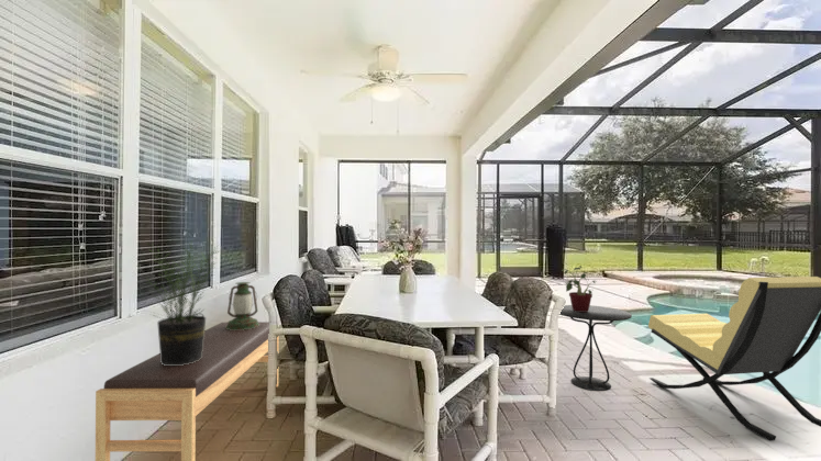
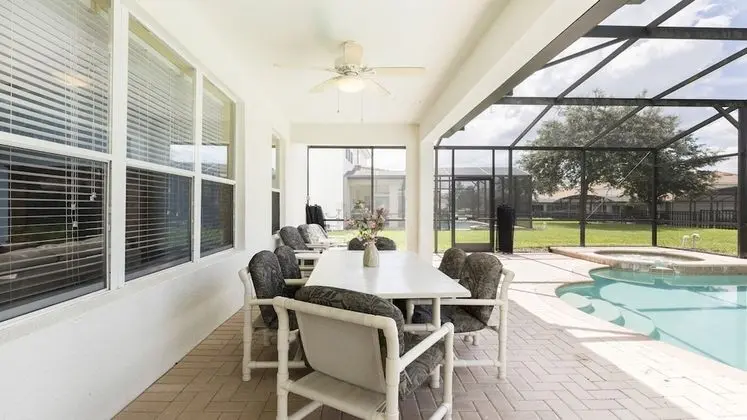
- potted plant (578, 289)
- side table (590, 347)
- potted plant (187, 300)
- lantern (242, 304)
- lounge chair (731, 337)
- bench (211, 384)
